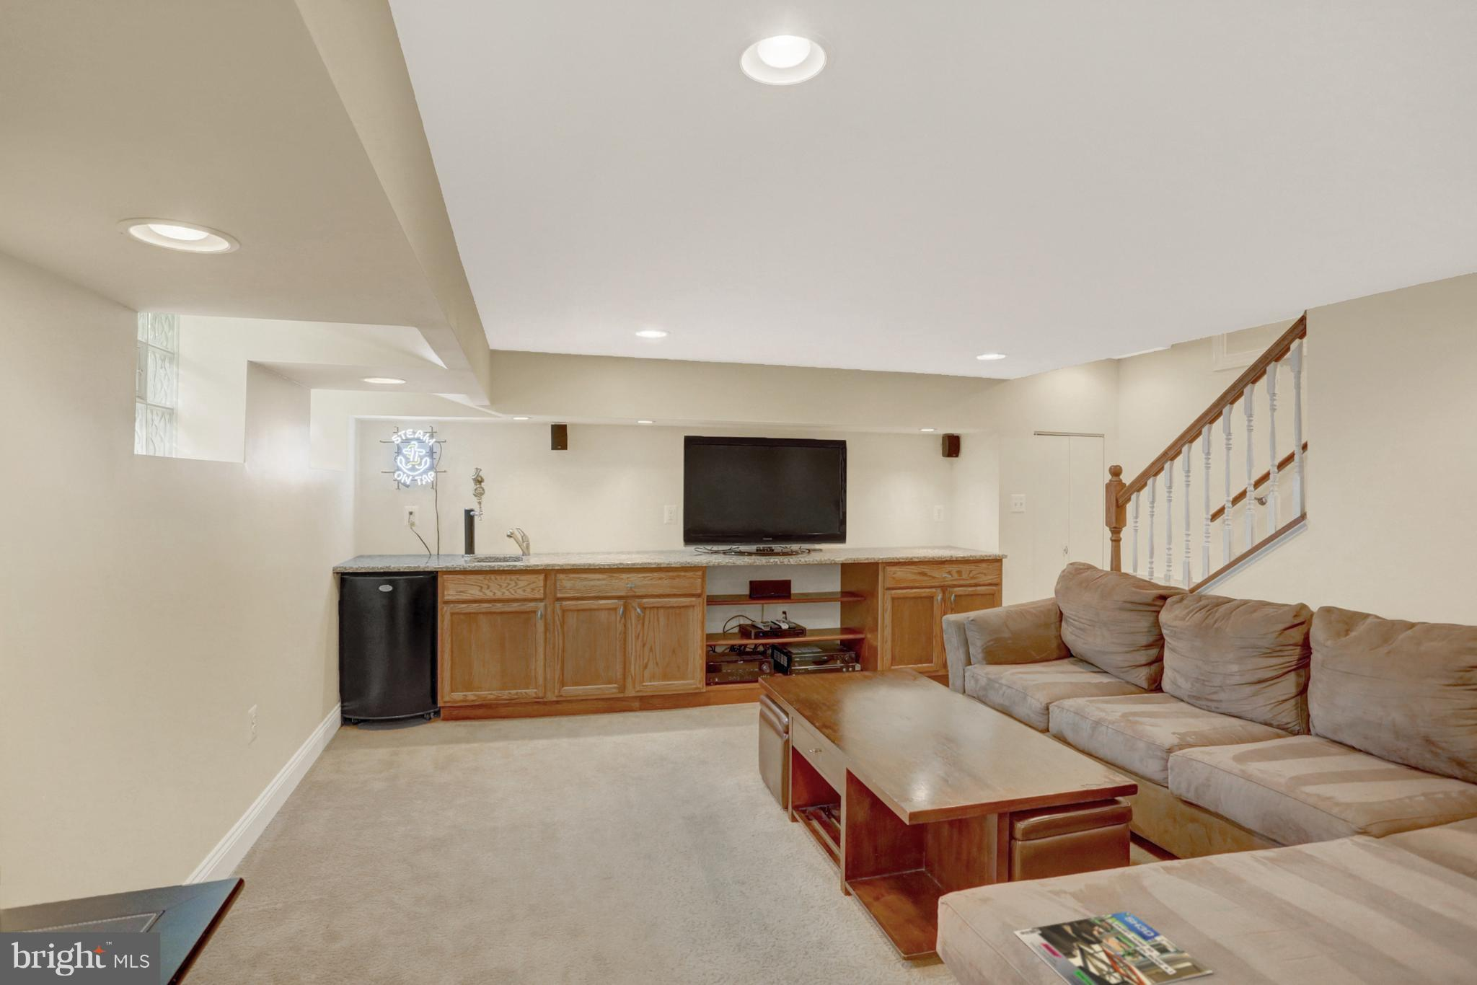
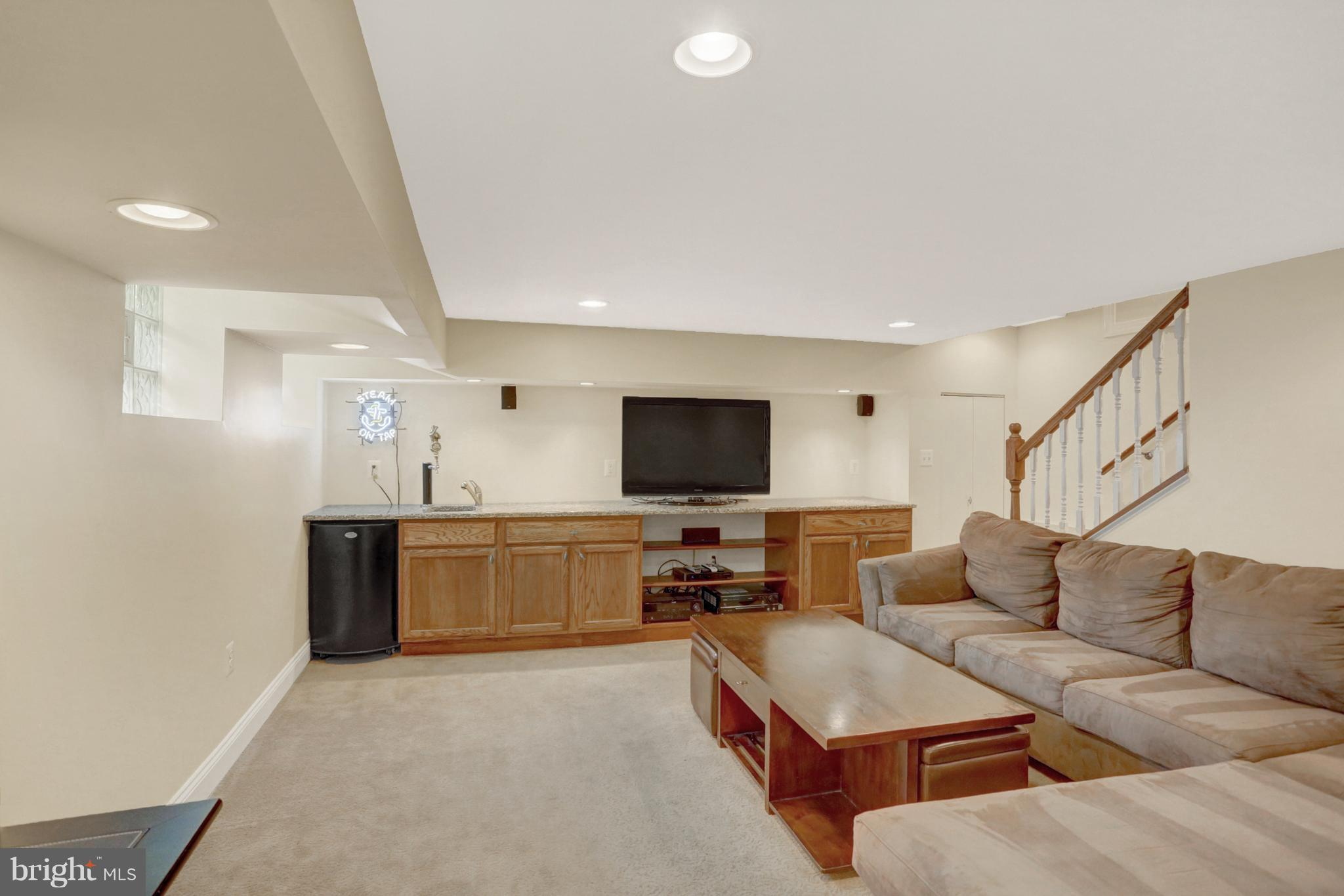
- magazine (1109, 951)
